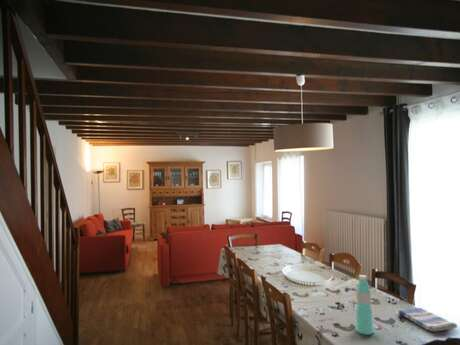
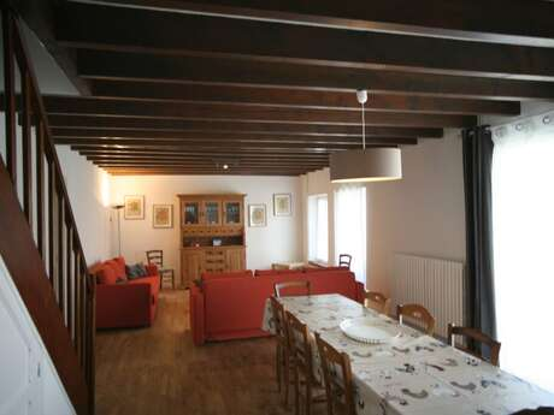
- water bottle (363, 303)
- dish towel (426, 318)
